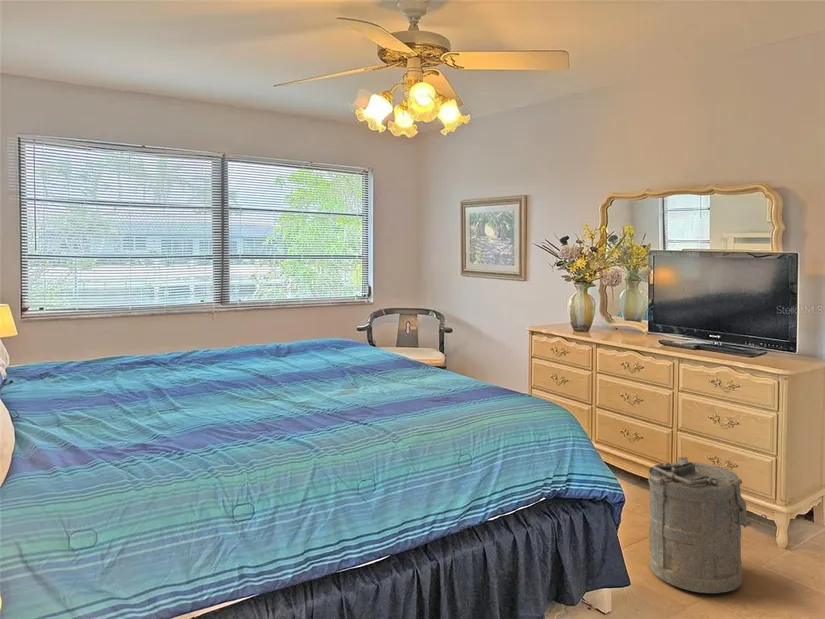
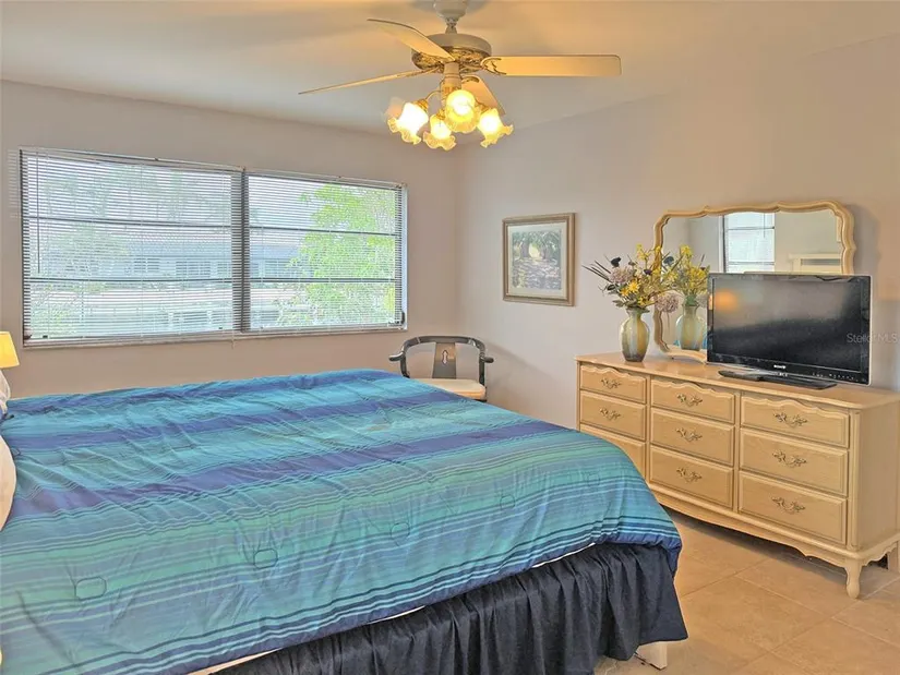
- laundry hamper (694, 516)
